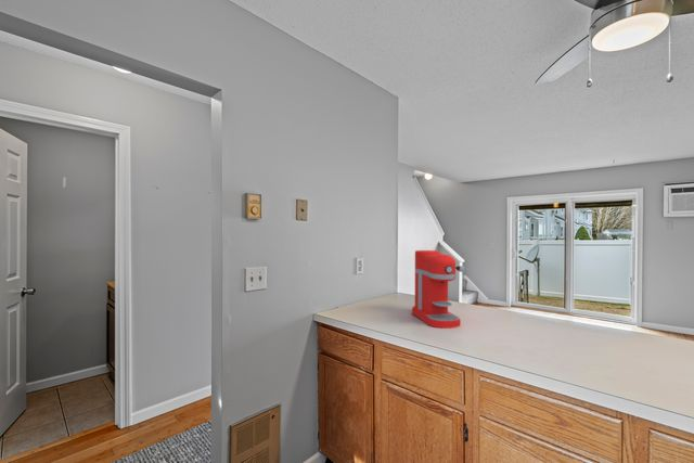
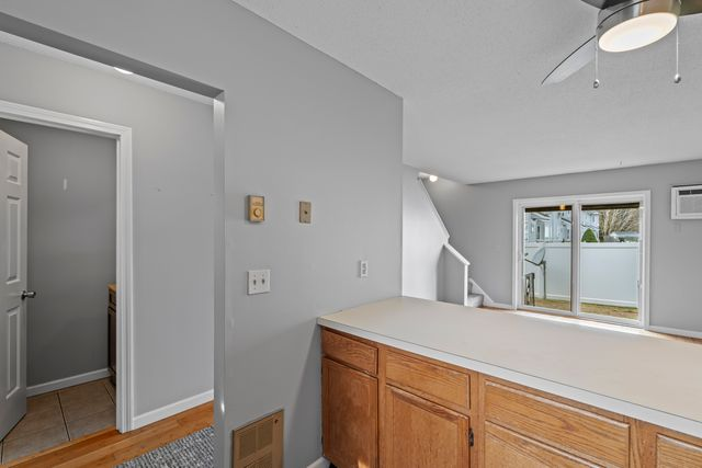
- coffee maker (436, 285)
